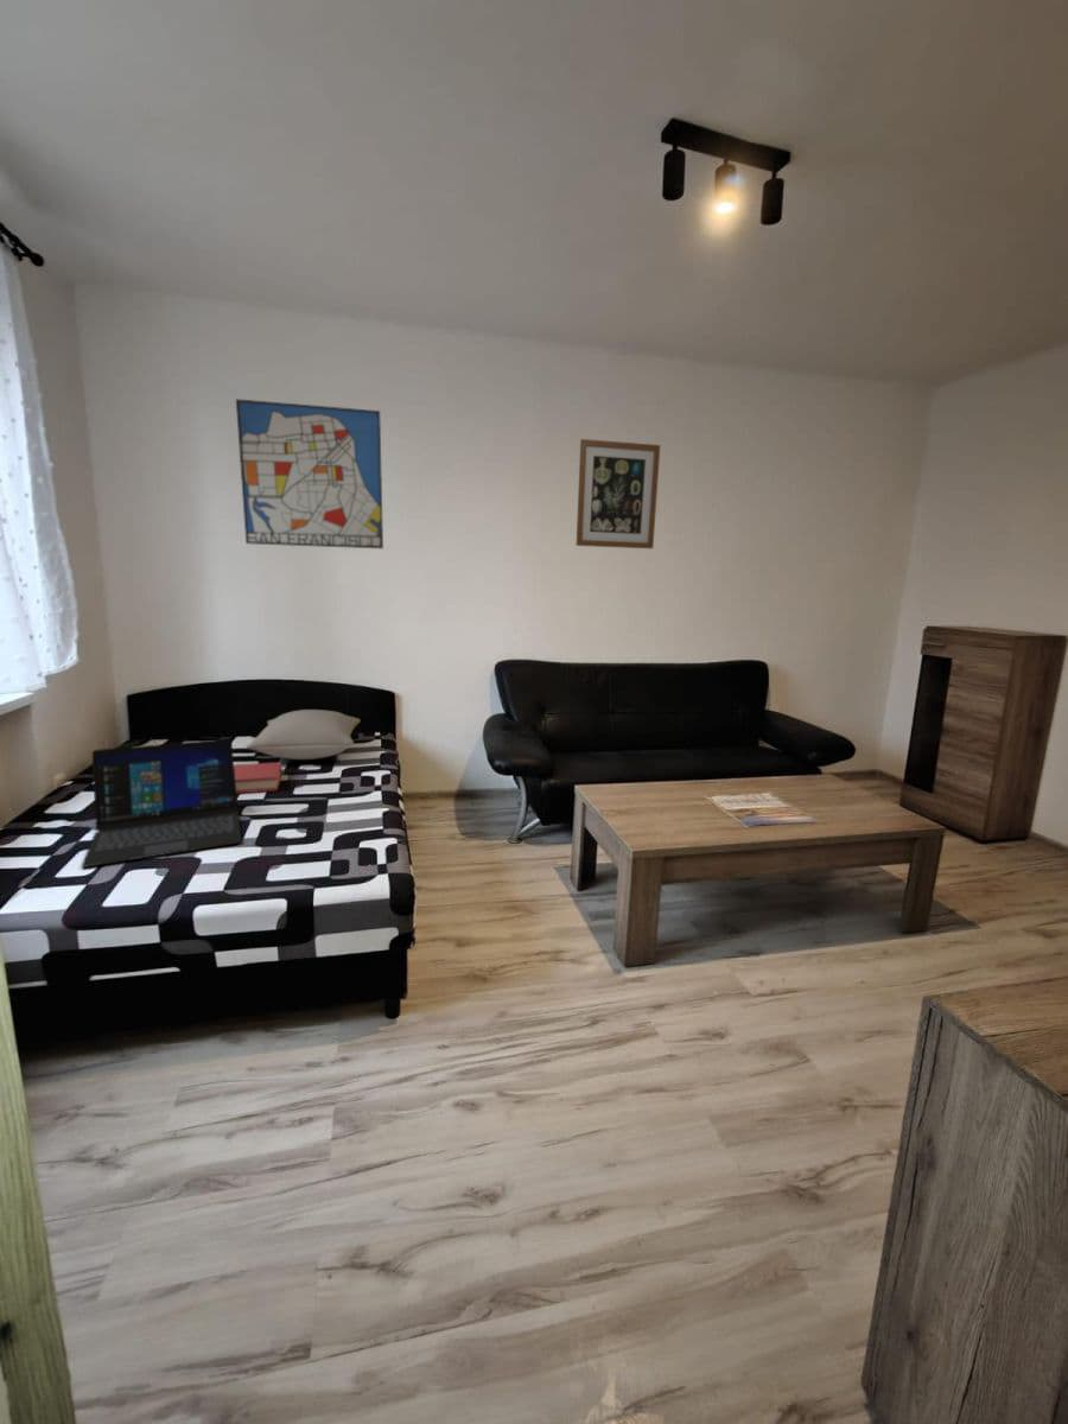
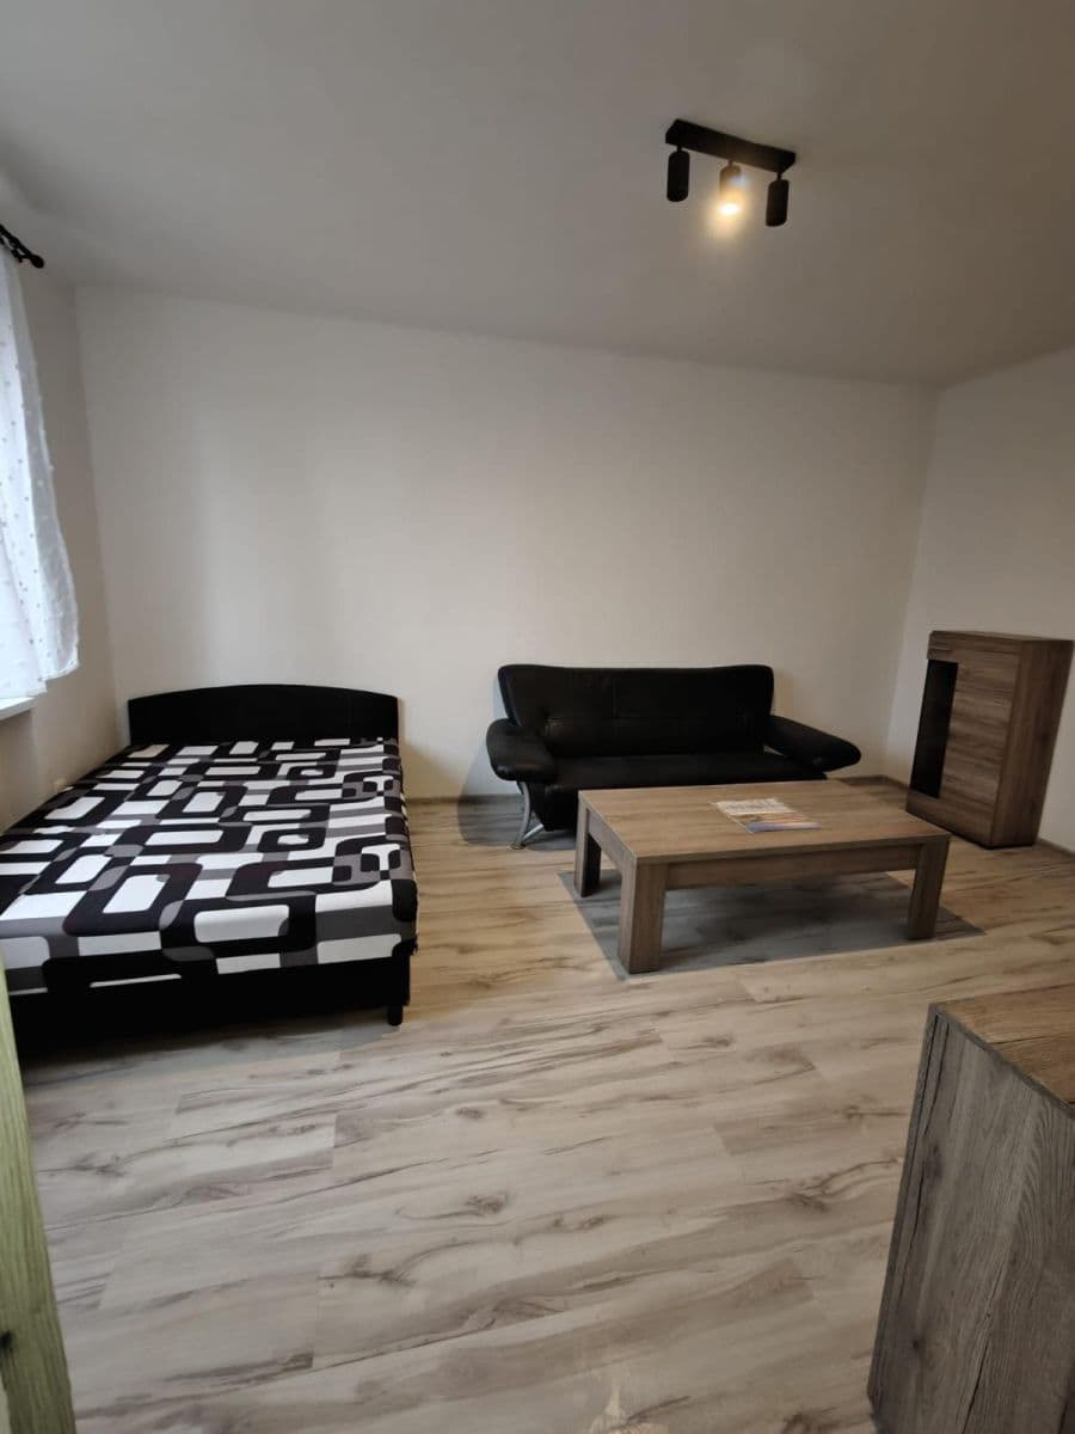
- pillow (307, 732)
- hardback book (242, 777)
- wall art (312, 477)
- wall art (617, 495)
- laptop (165, 795)
